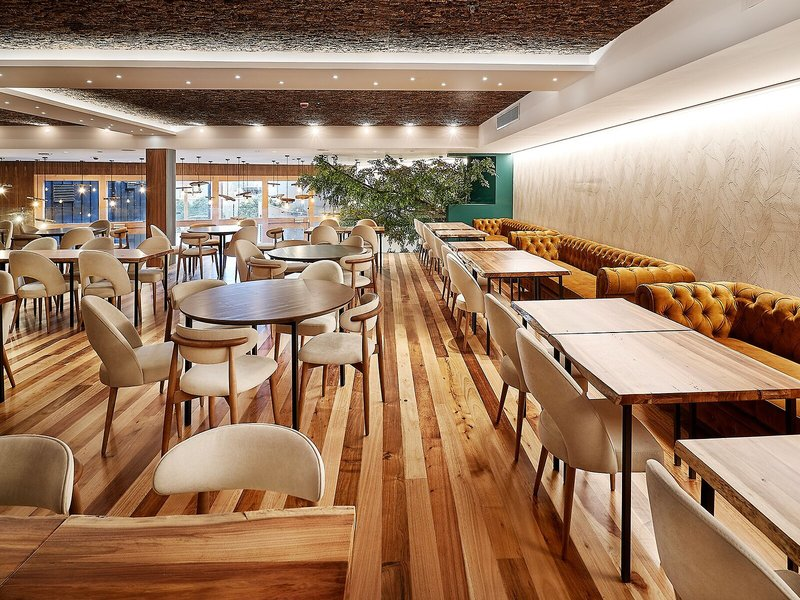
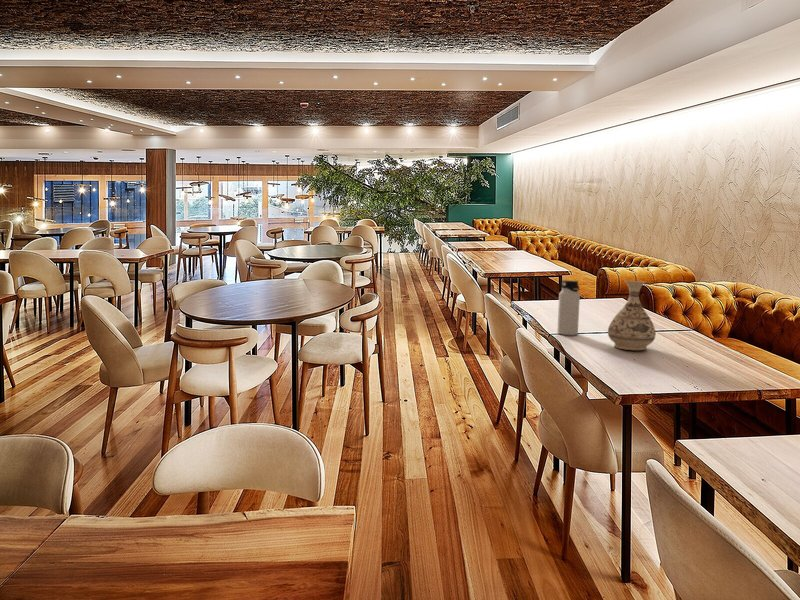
+ vase (632, 314)
+ water bottle (568, 307)
